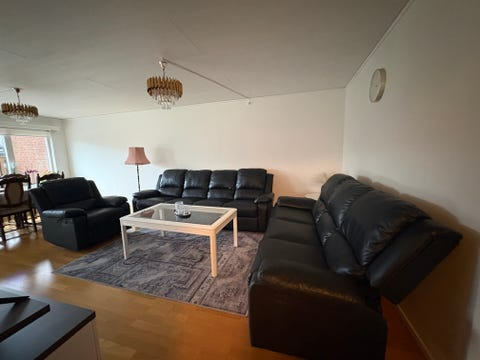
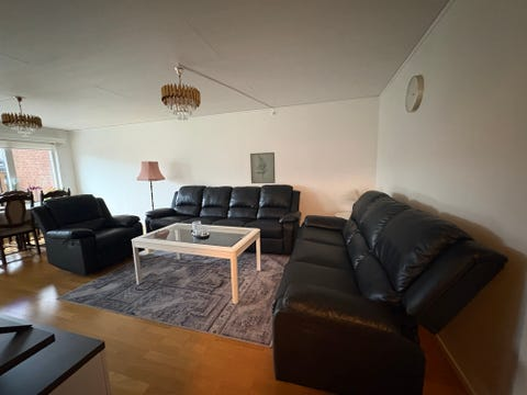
+ wall art (262, 168)
